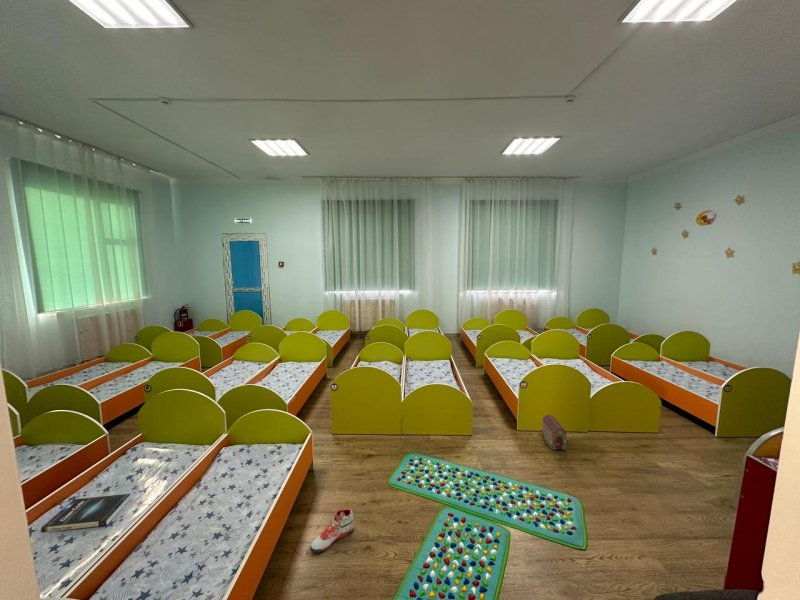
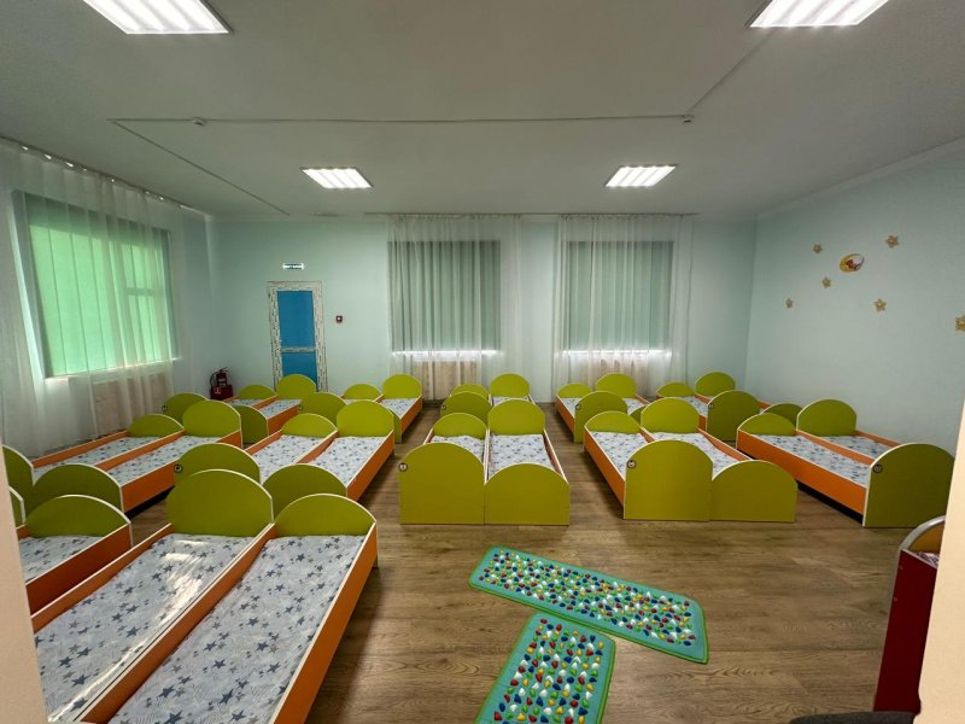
- sneaker (332, 528)
- book (89, 511)
- toy house (553, 431)
